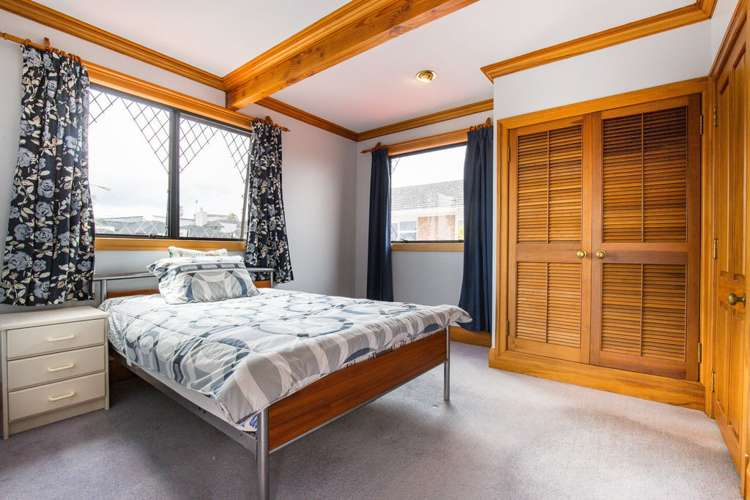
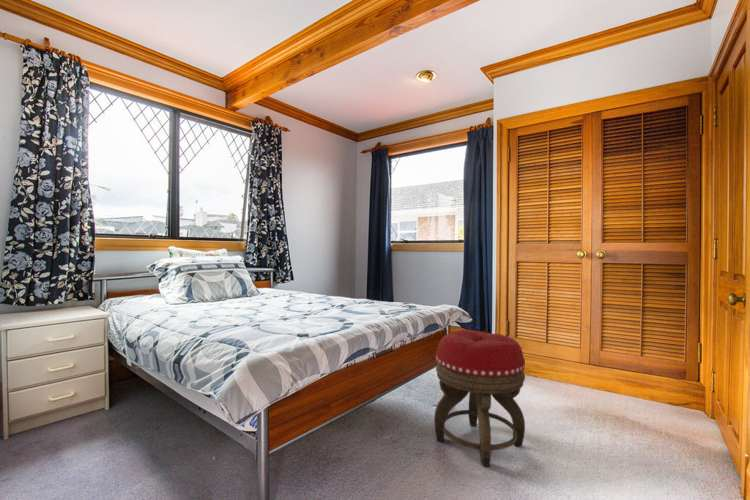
+ footstool (478, 388)
